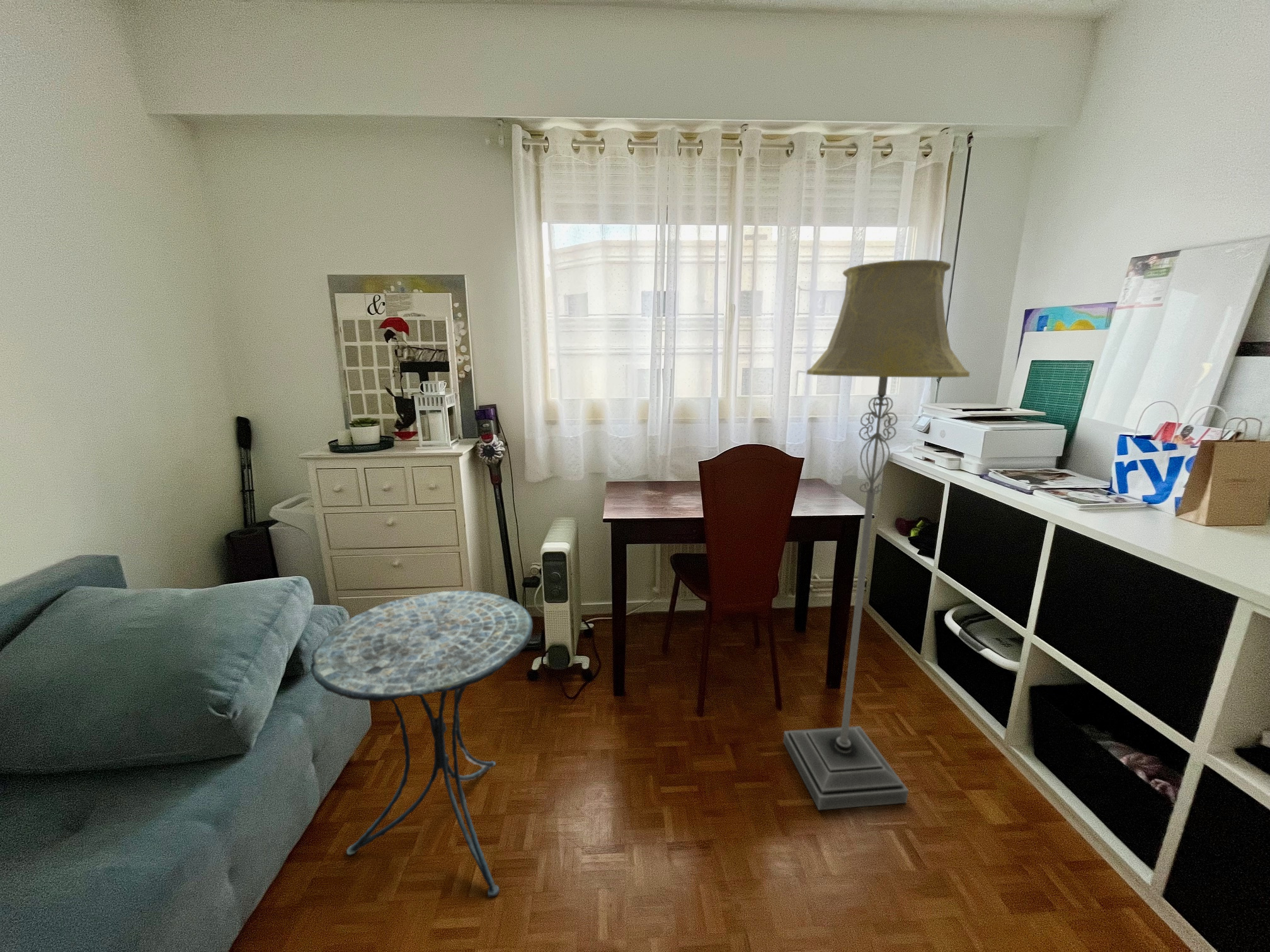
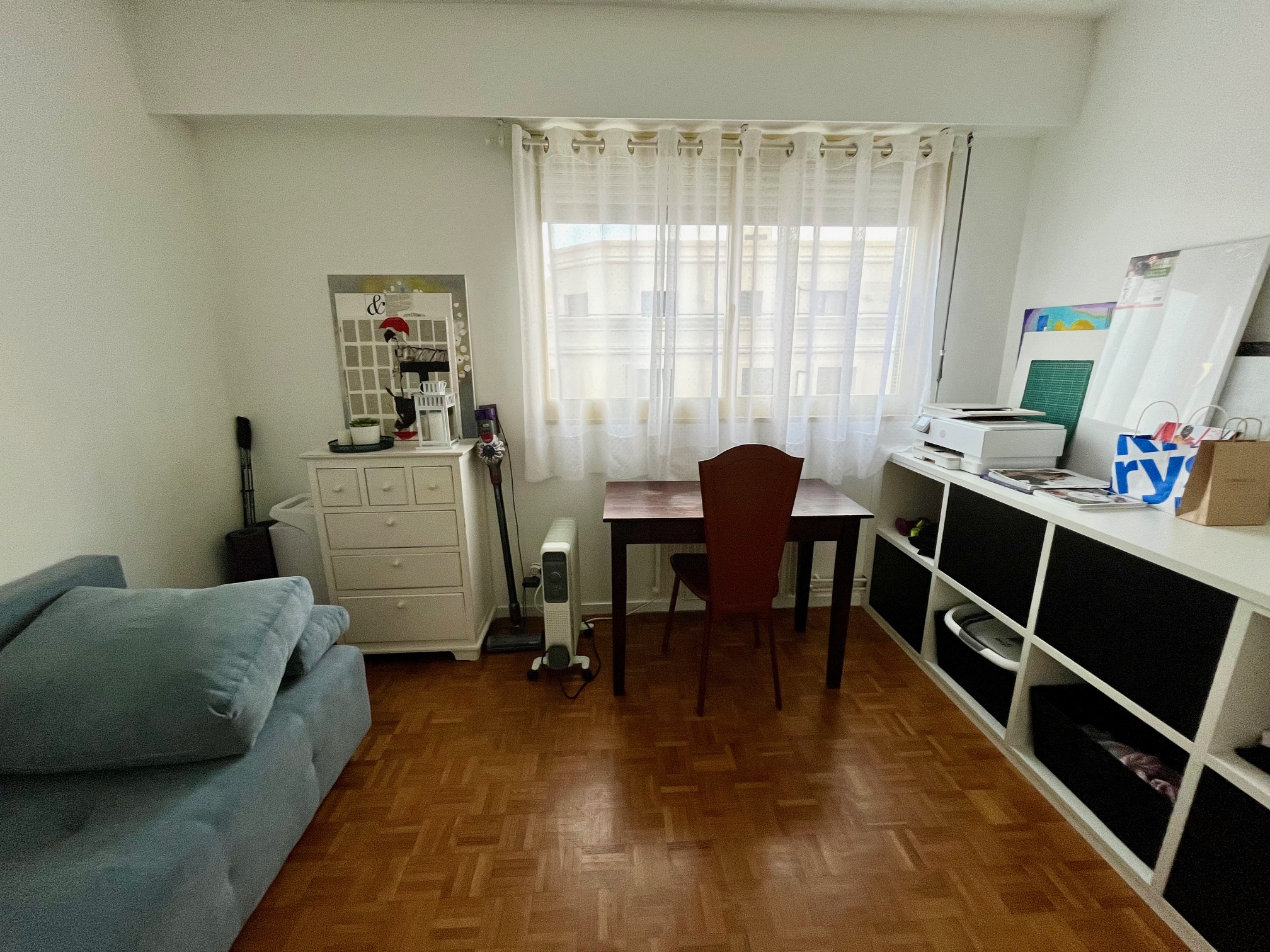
- side table (438, 734)
- floor lamp (864, 547)
